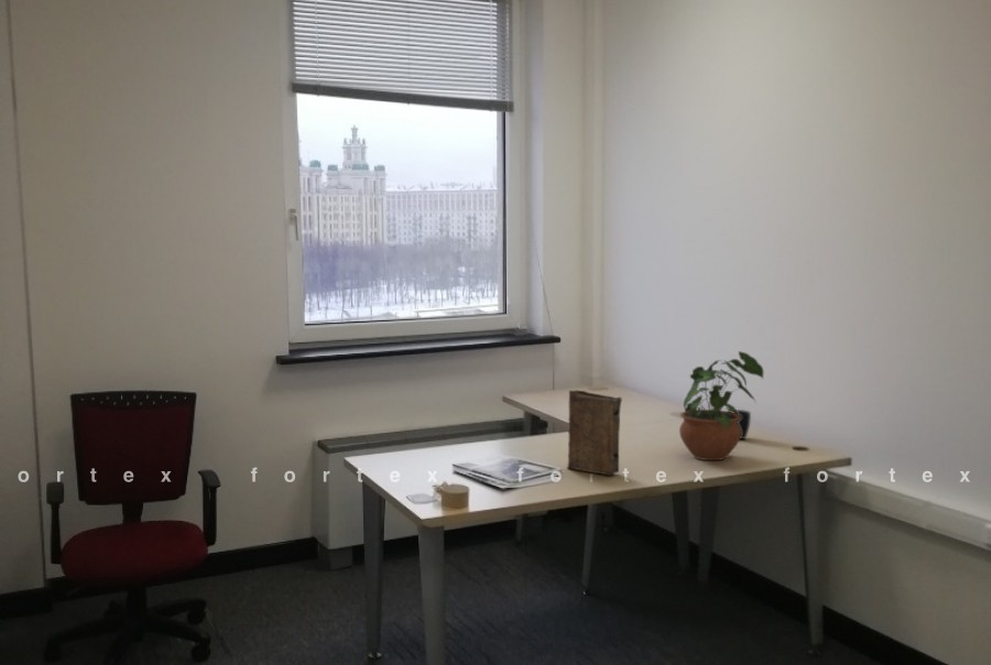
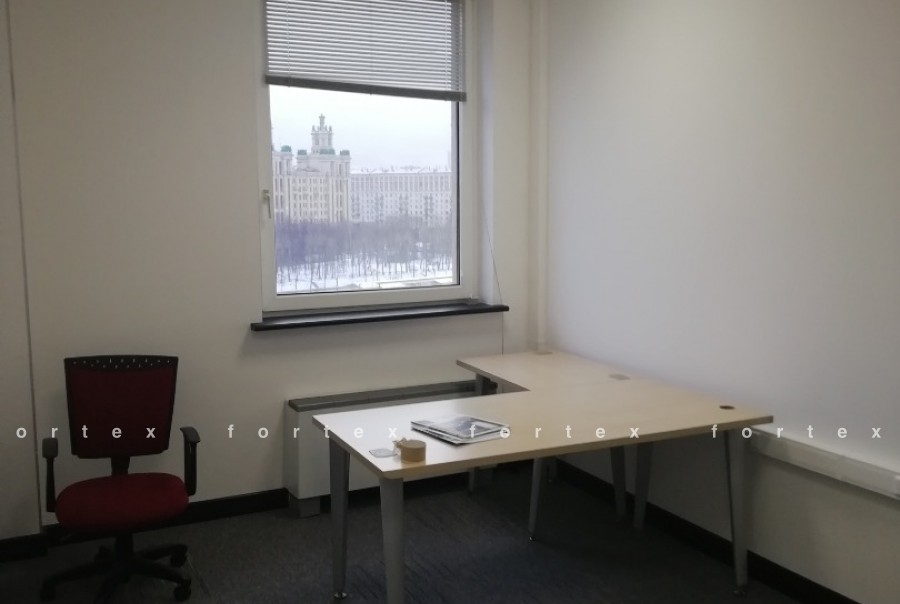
- mug (737, 422)
- potted plant (721, 403)
- book (593, 432)
